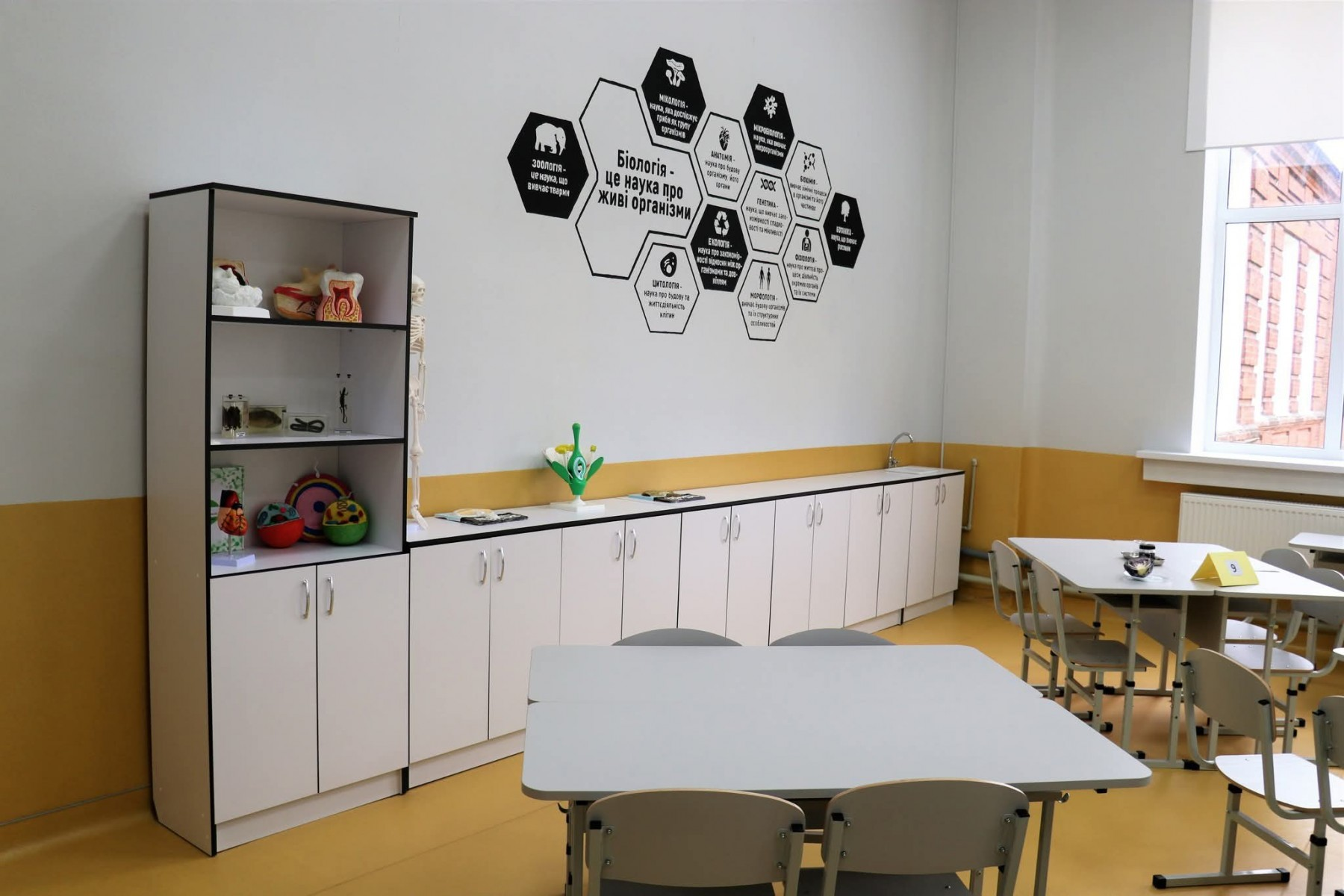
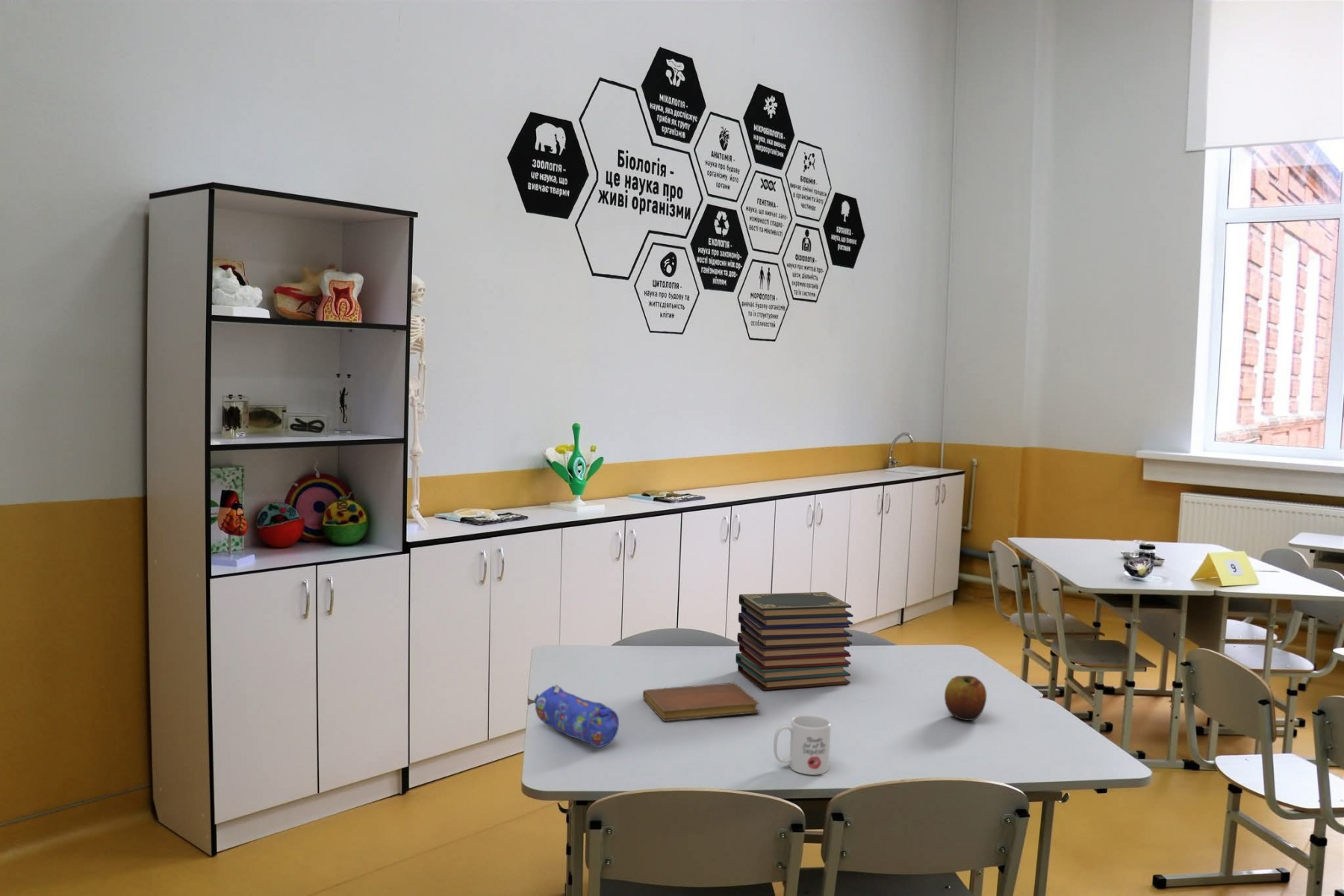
+ book stack (793, 638)
+ pencil case (576, 714)
+ mug (801, 744)
+ notebook (700, 700)
+ apple (965, 697)
